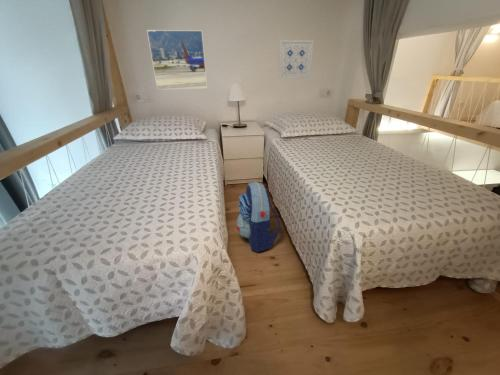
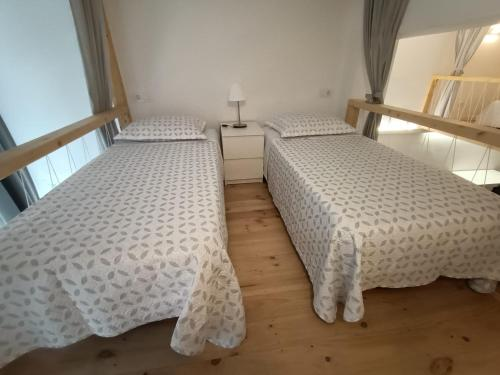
- backpack (257, 212)
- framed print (179, 61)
- wall art (295, 60)
